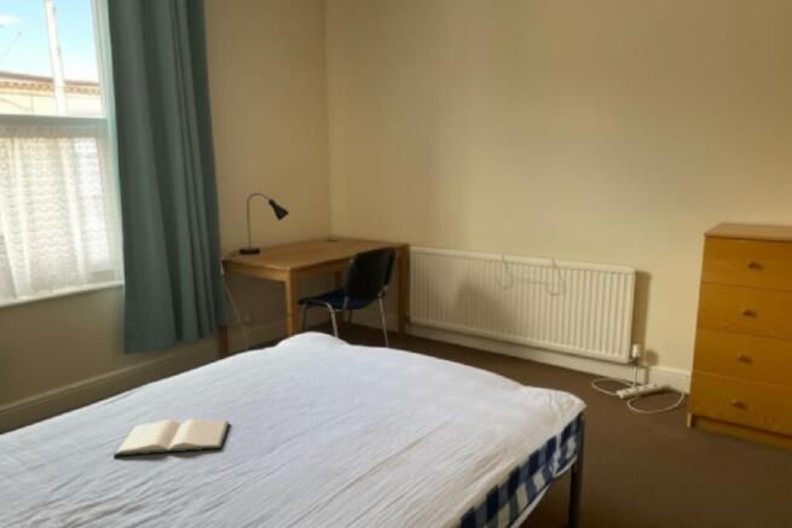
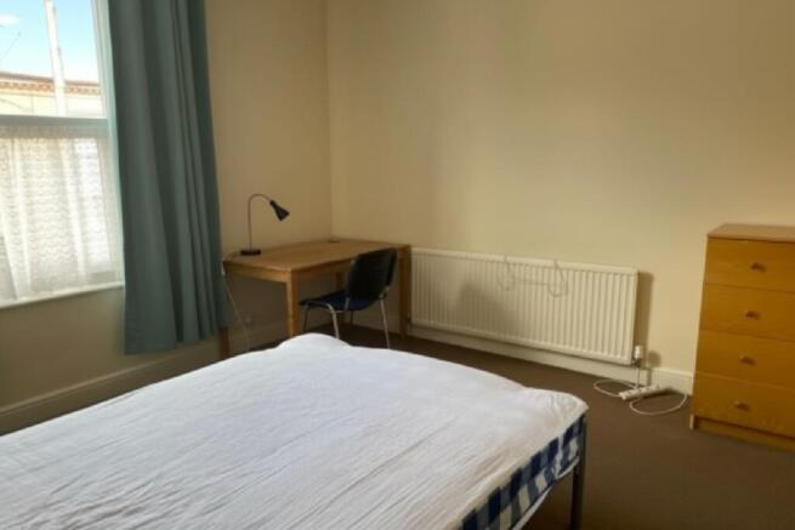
- hardback book (174, 434)
